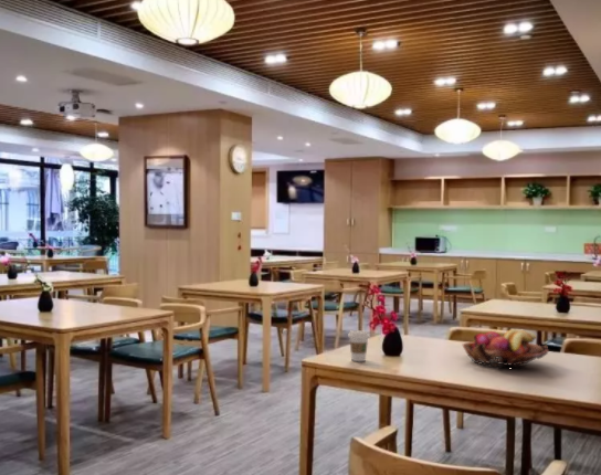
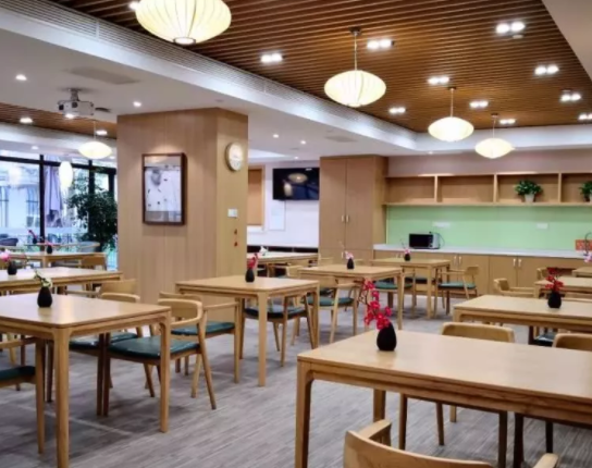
- fruit basket (505, 346)
- coffee cup (358, 346)
